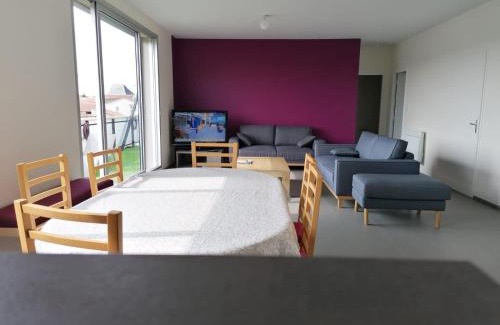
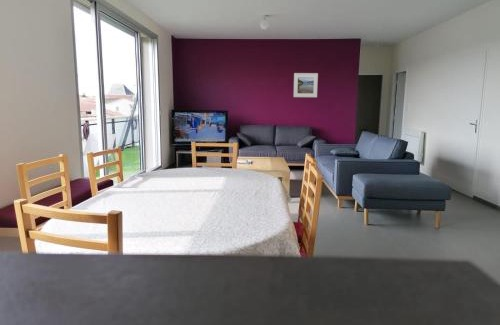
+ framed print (305, 85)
